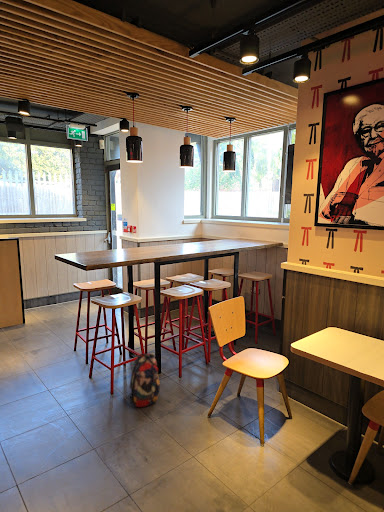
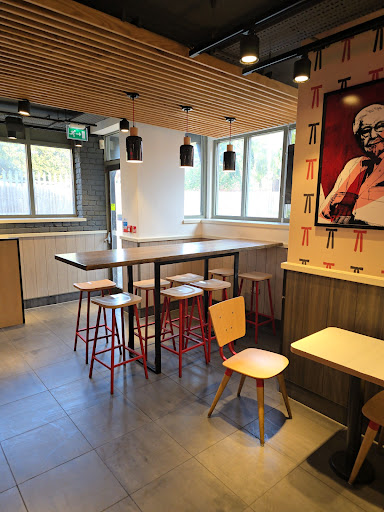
- backpack (144, 376)
